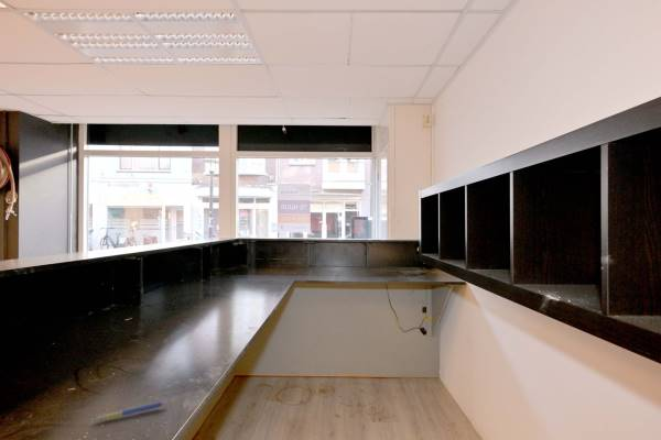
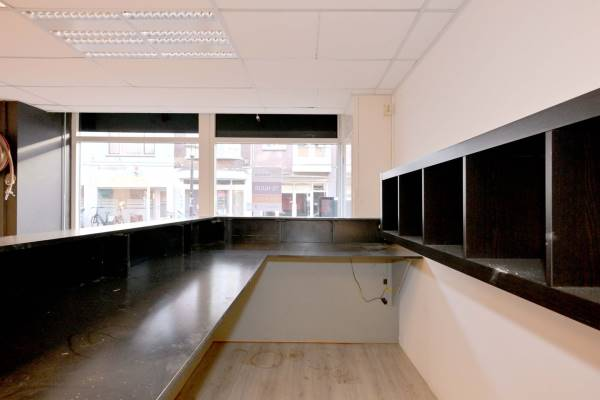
- pen (131, 410)
